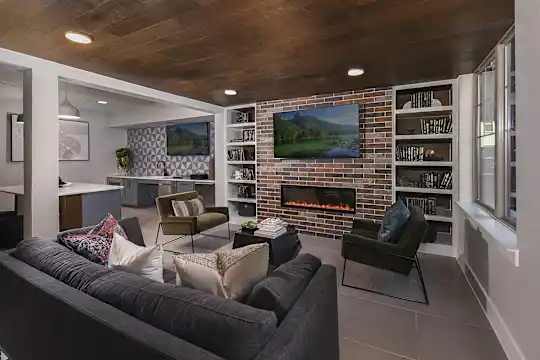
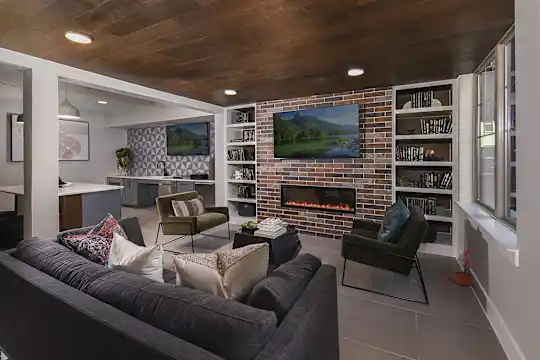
+ potted plant (462, 265)
